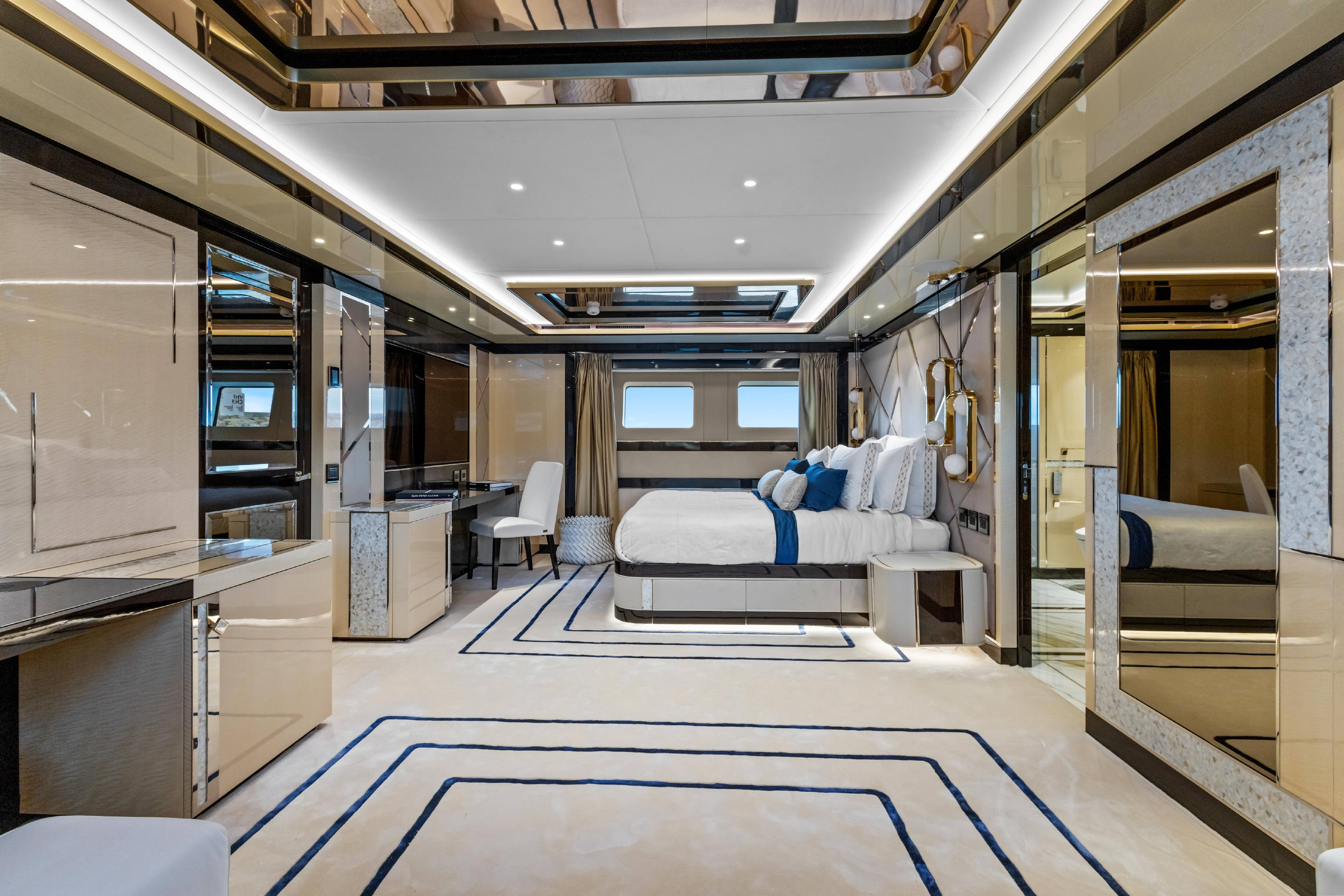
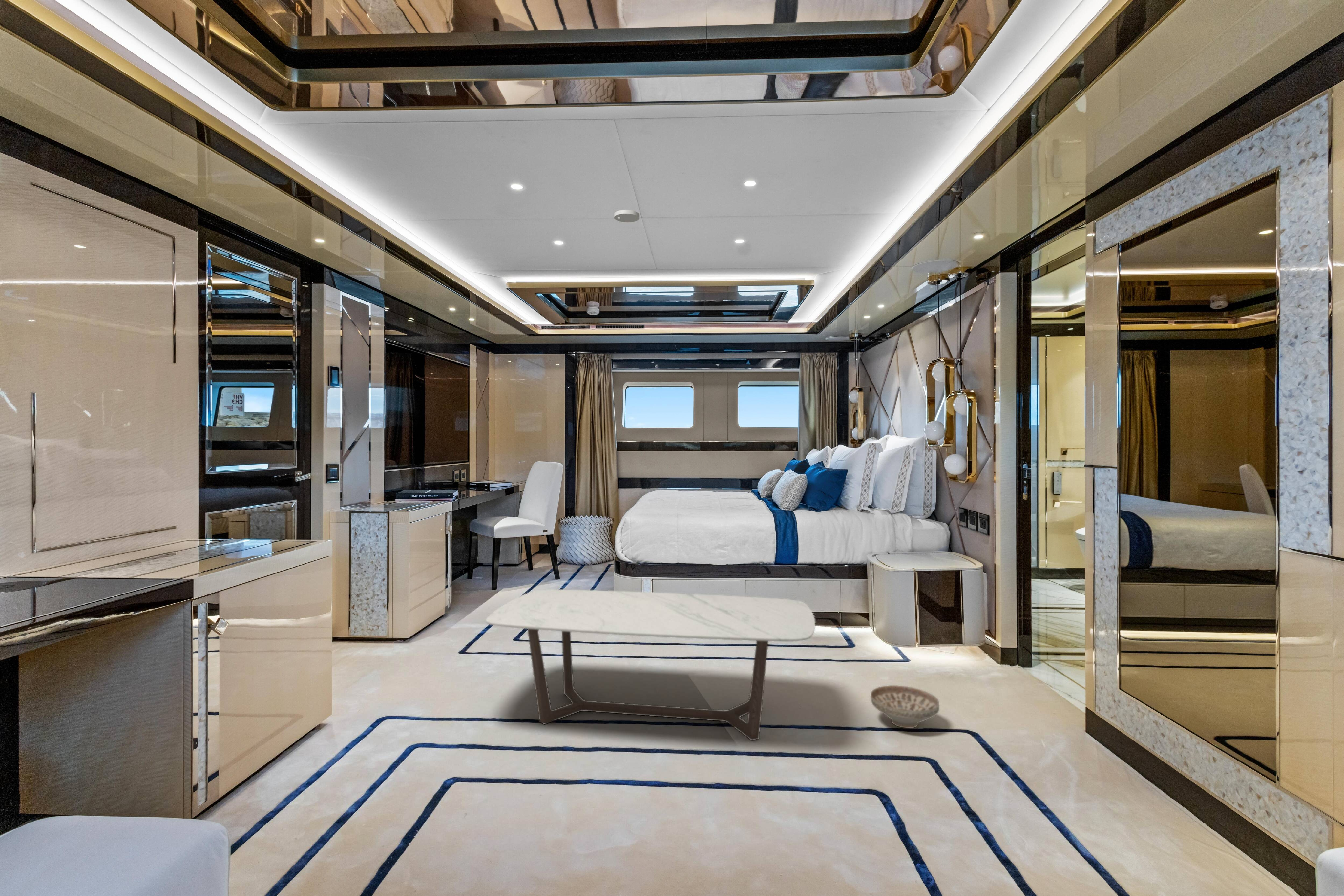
+ coffee table (656, 636)
+ smoke detector (627, 216)
+ decorative bowl (904, 710)
